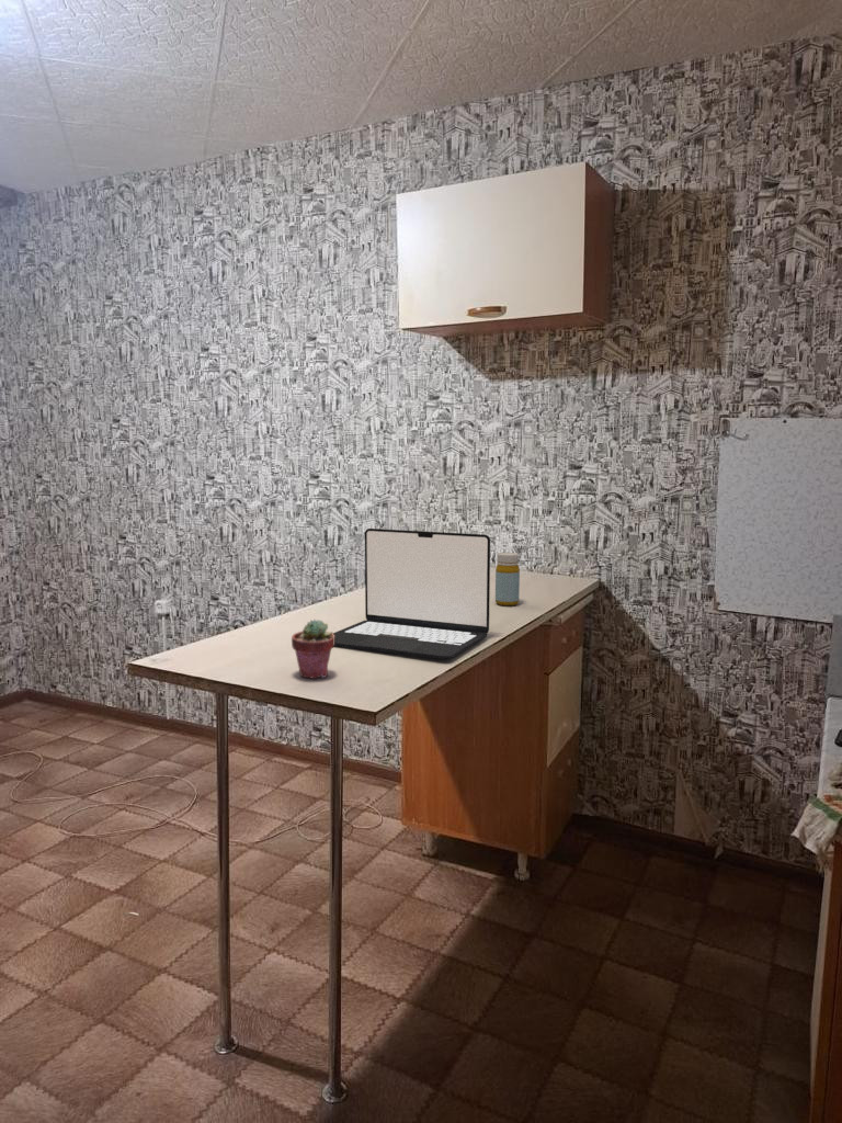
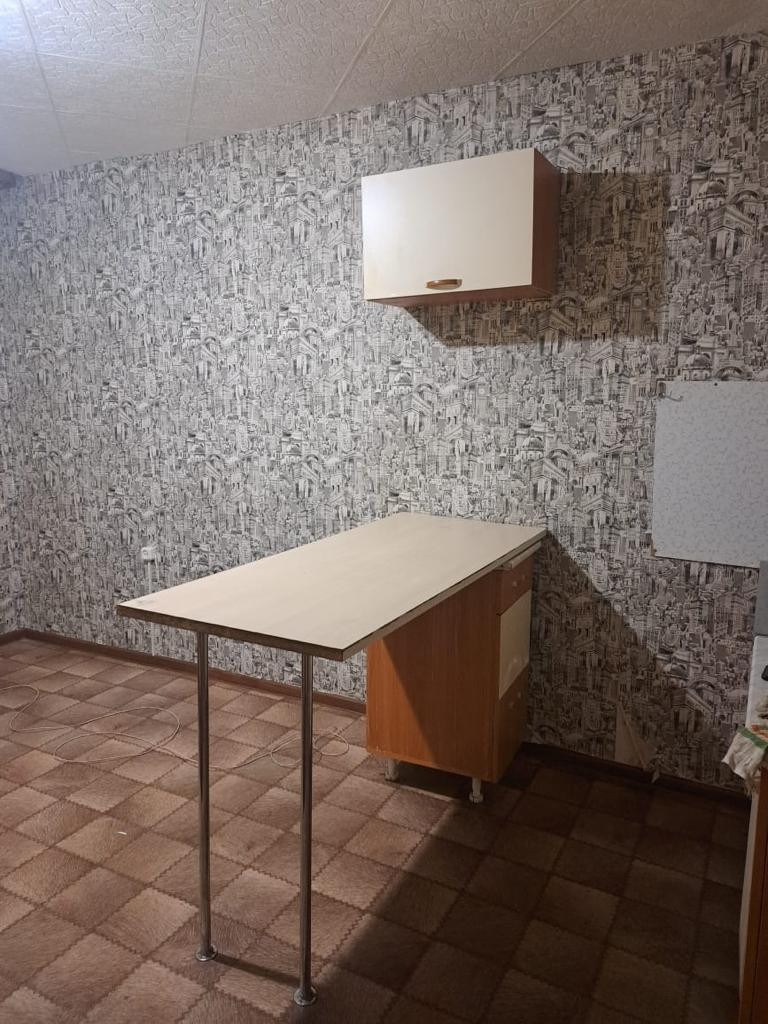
- laptop (403, 589)
- potted succulent (312, 647)
- bottle (507, 578)
